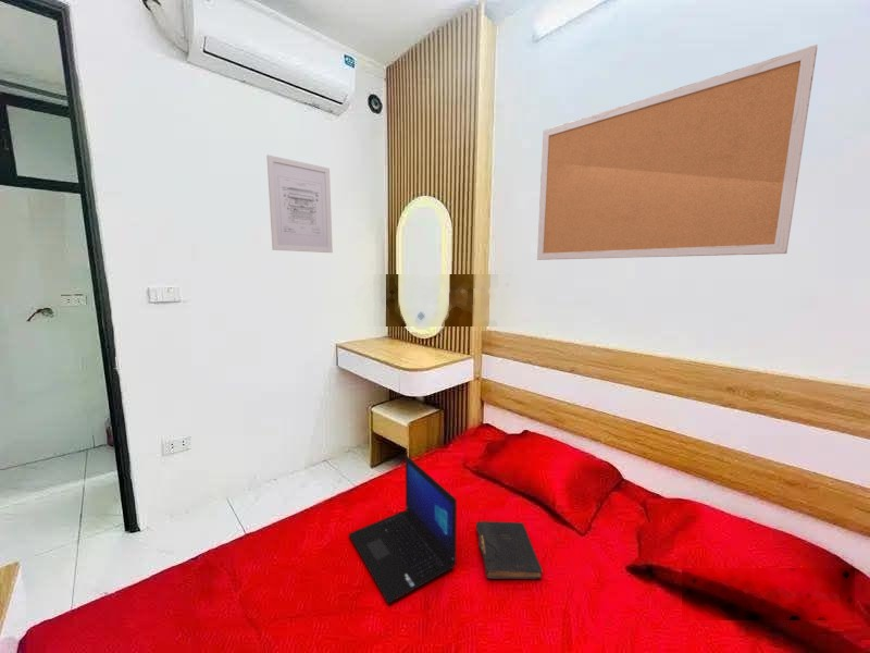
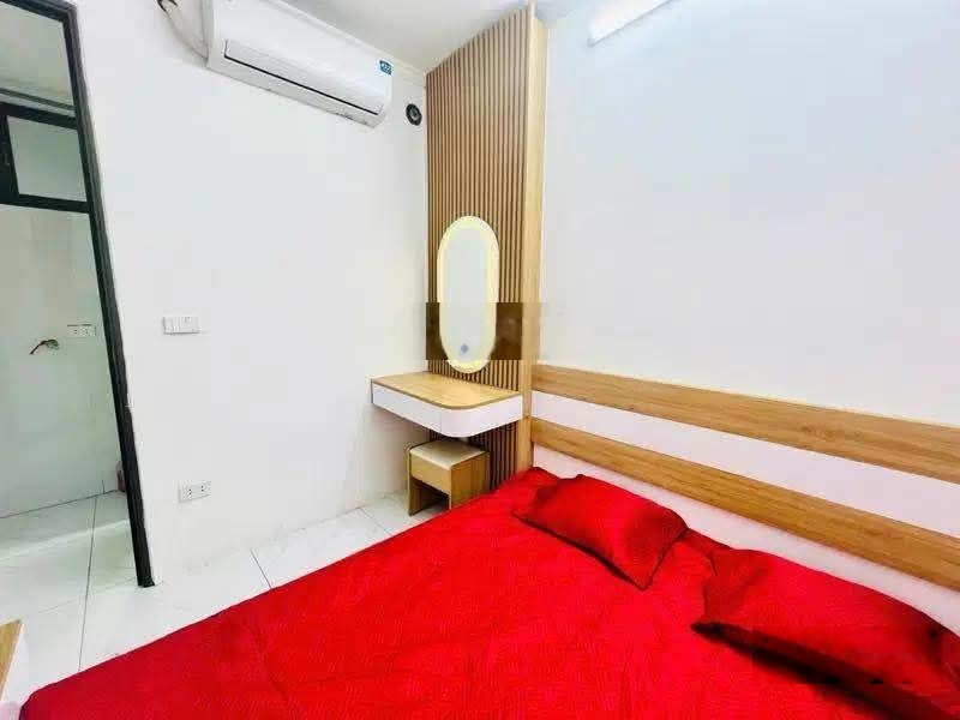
- wall art (301, 207)
- book (506, 547)
- bulletin board (642, 180)
- laptop (399, 518)
